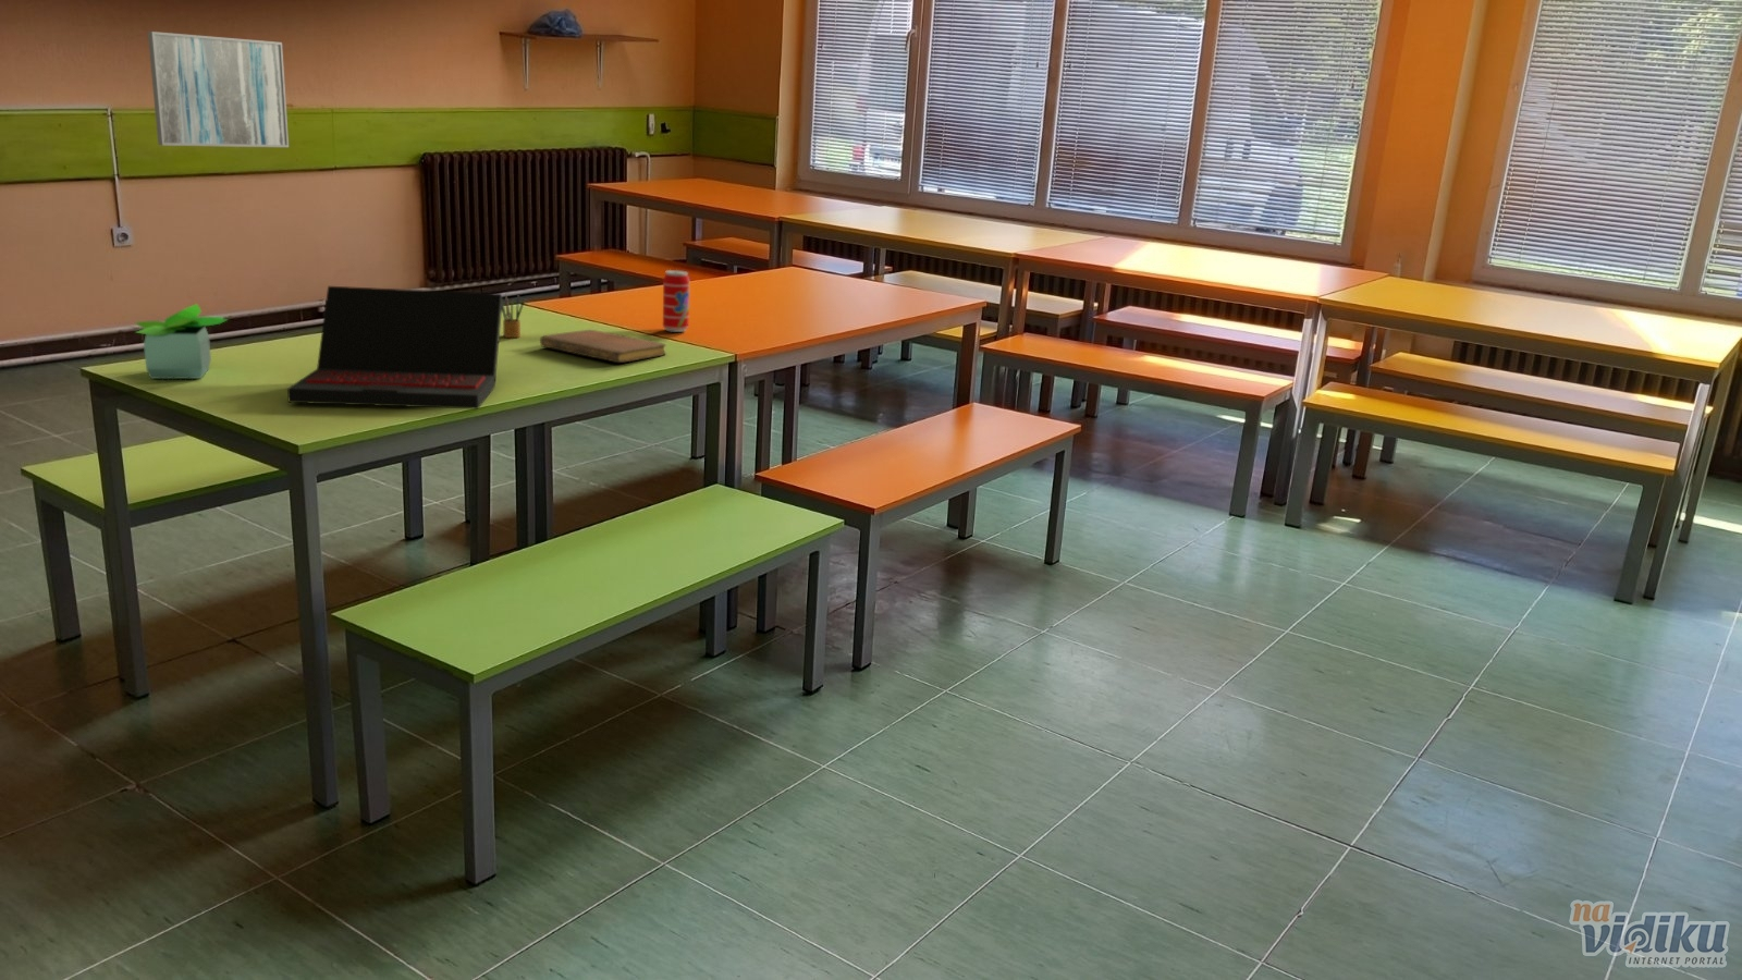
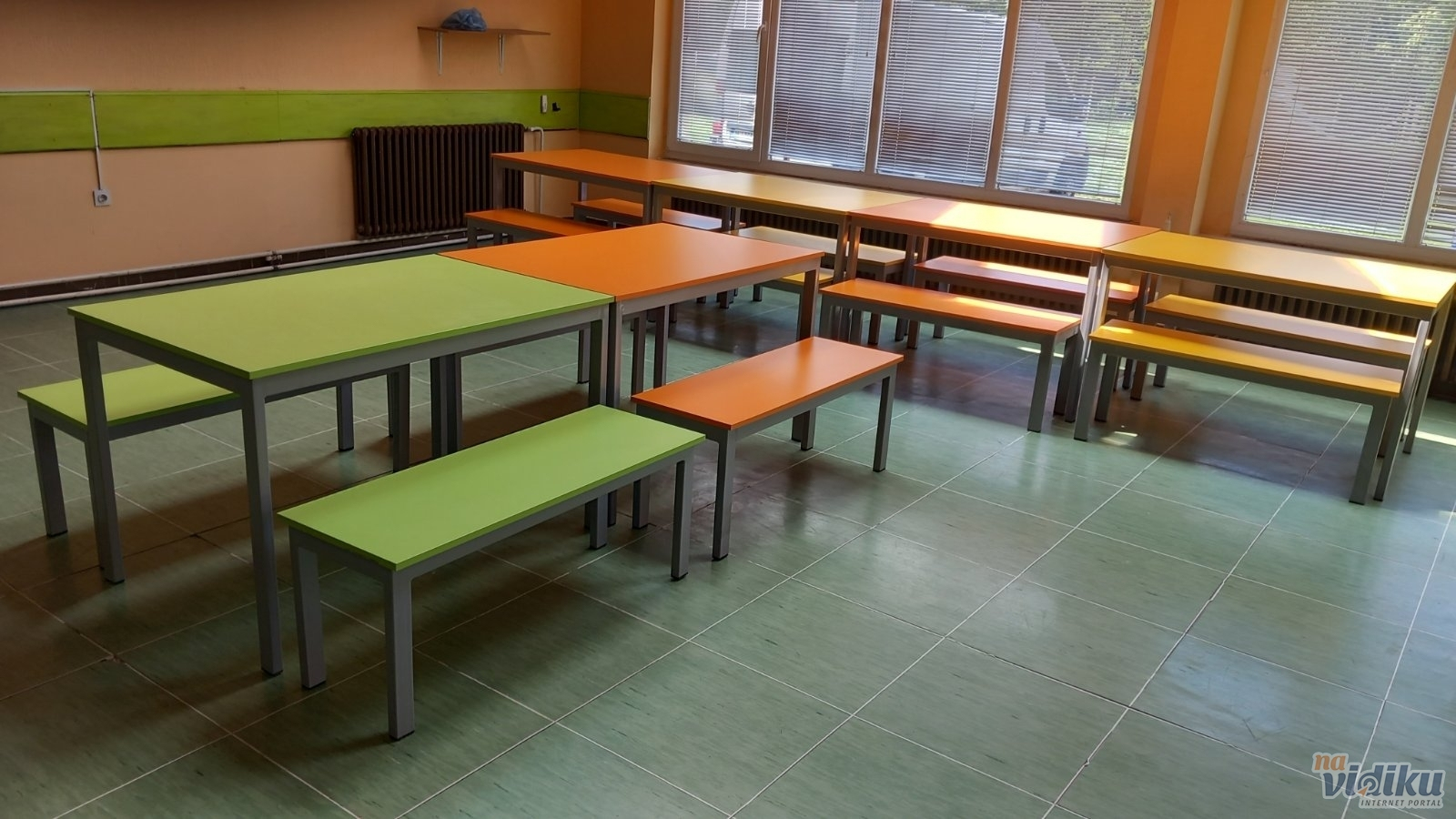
- pencil box (512, 316)
- laptop (401, 345)
- notebook (603, 345)
- beverage can (676, 300)
- wall art (221, 91)
- potted plant (183, 341)
